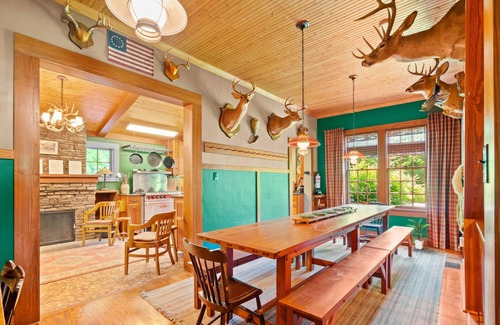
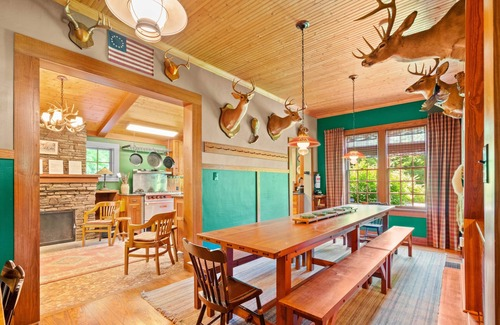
- indoor plant (418, 233)
